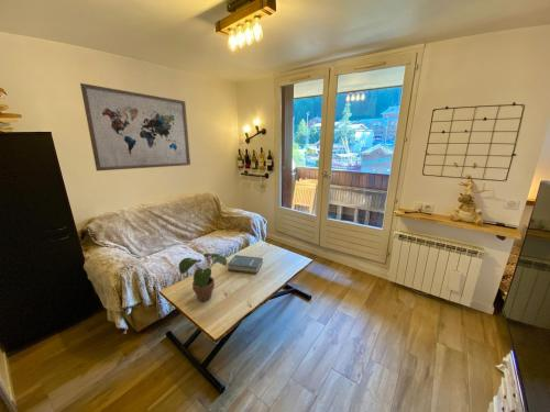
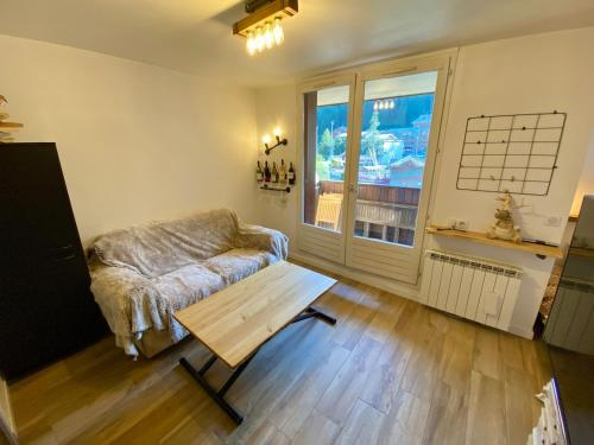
- potted plant (202, 275)
- hardback book (245, 263)
- wall art (145, 132)
